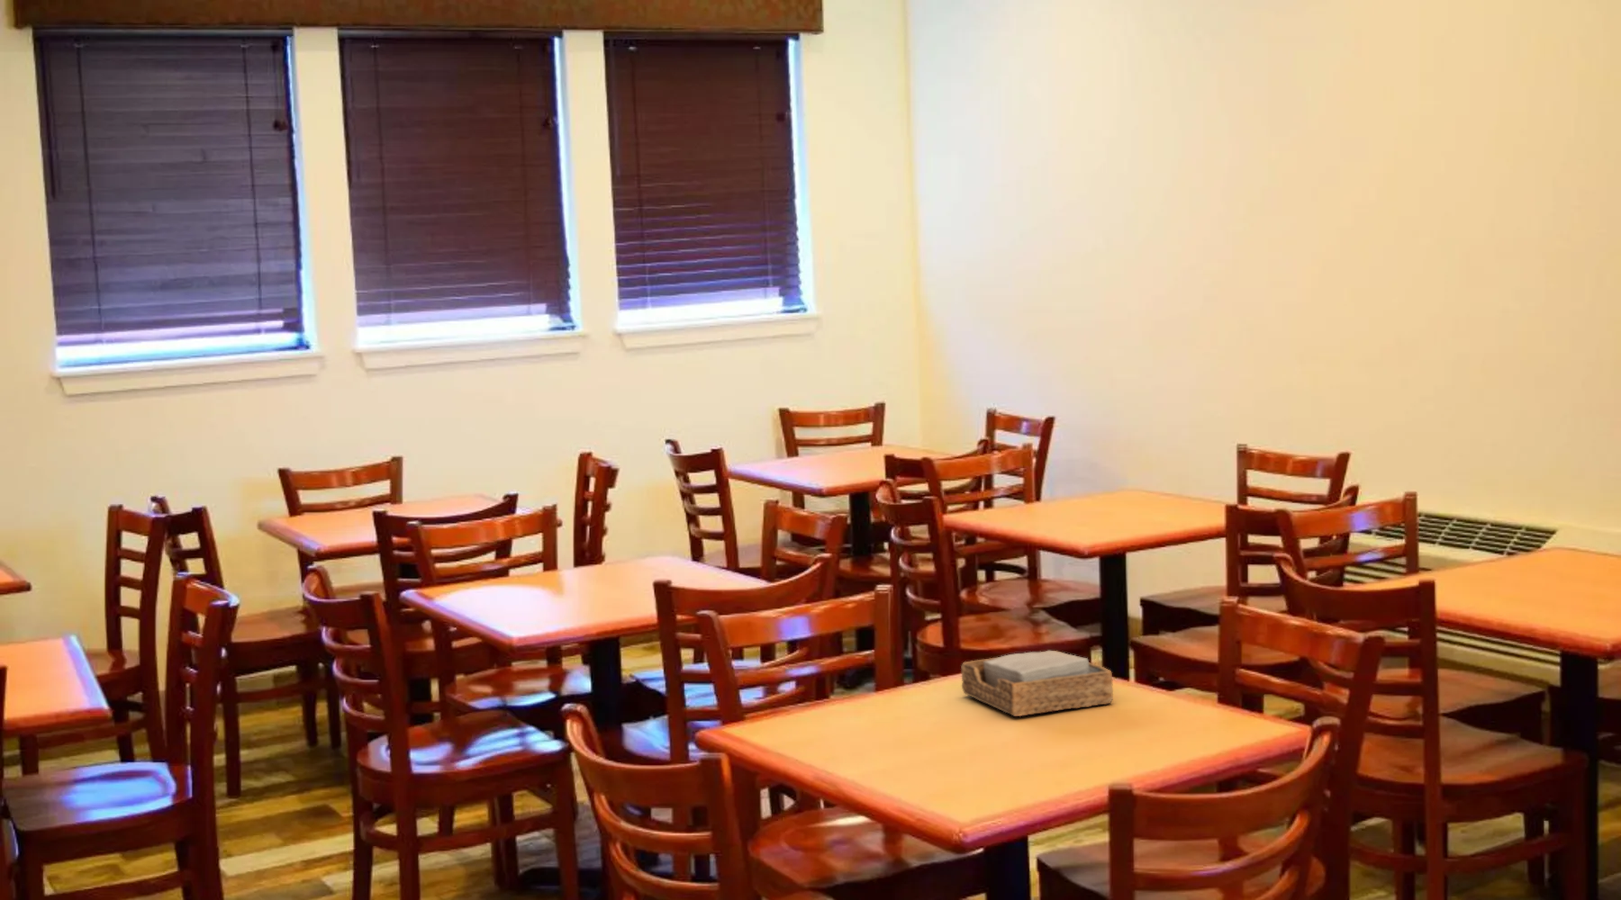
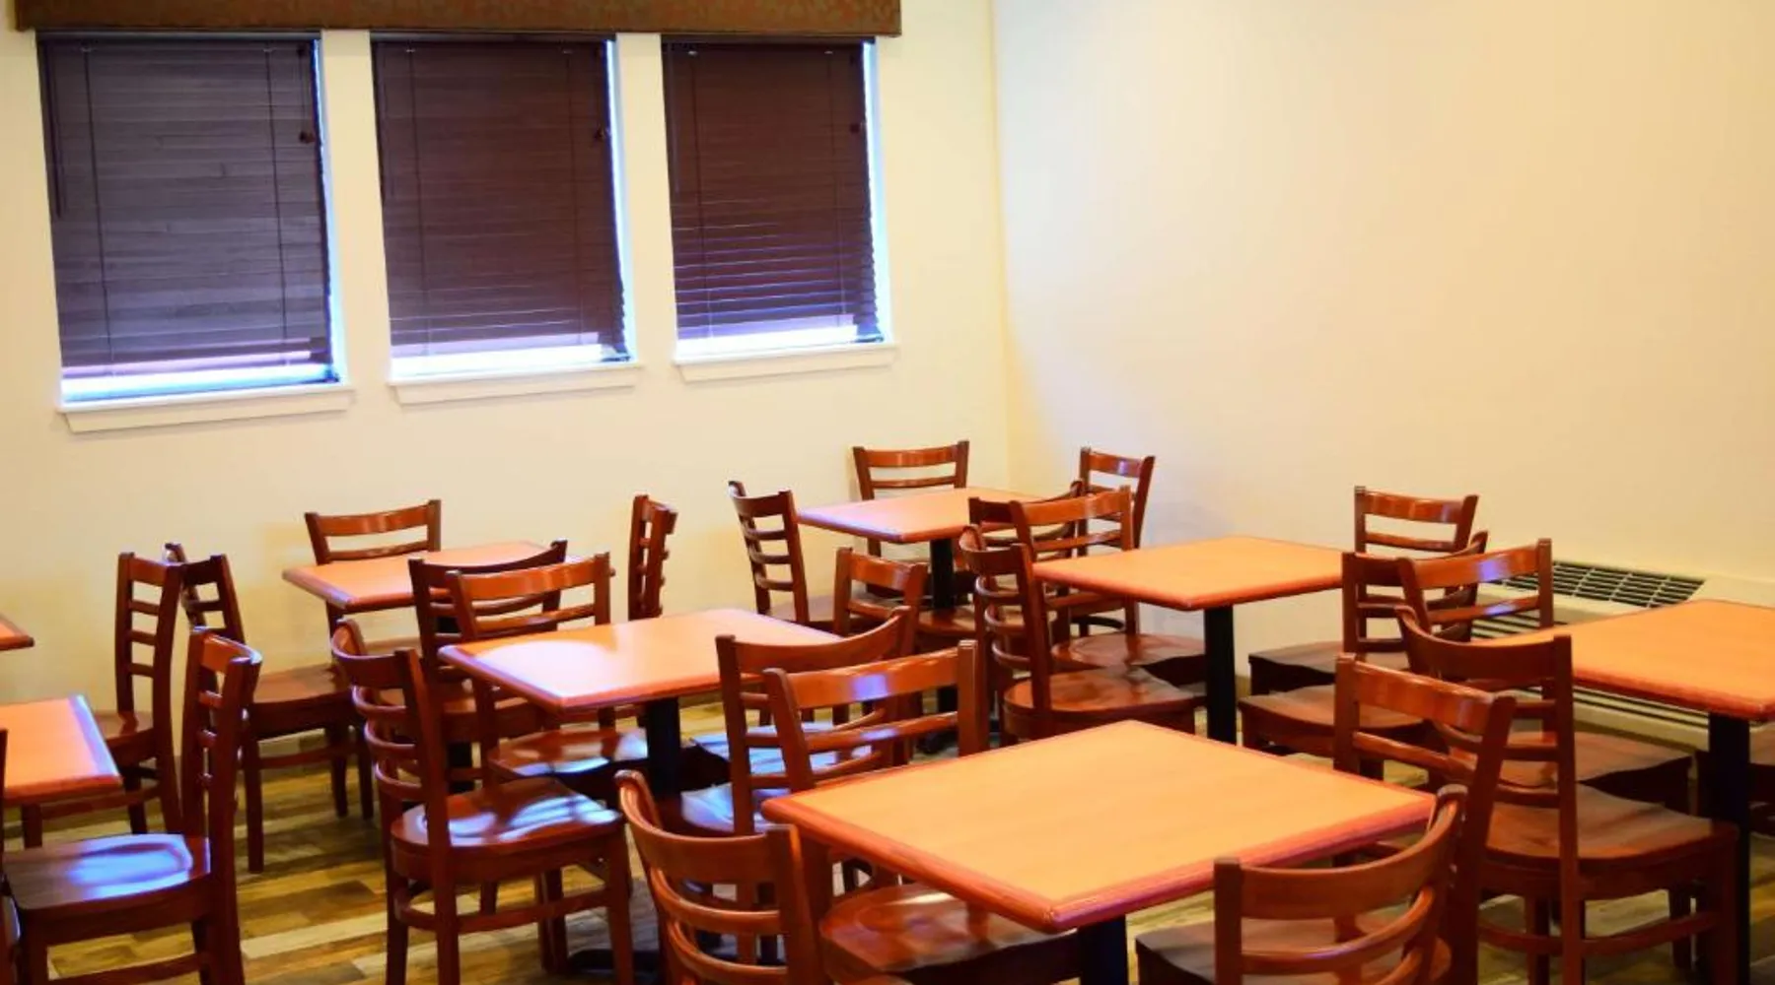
- napkin holder (1036, 677)
